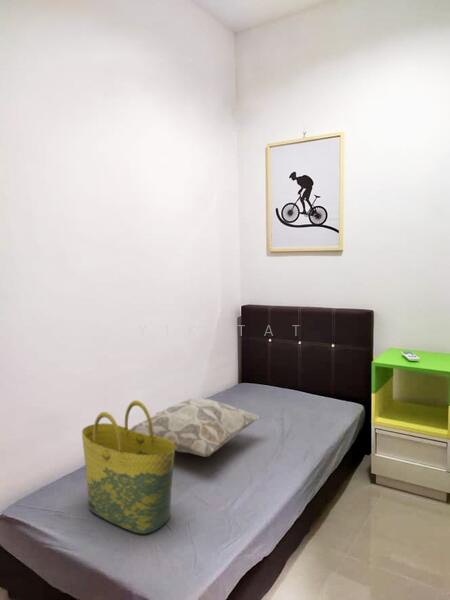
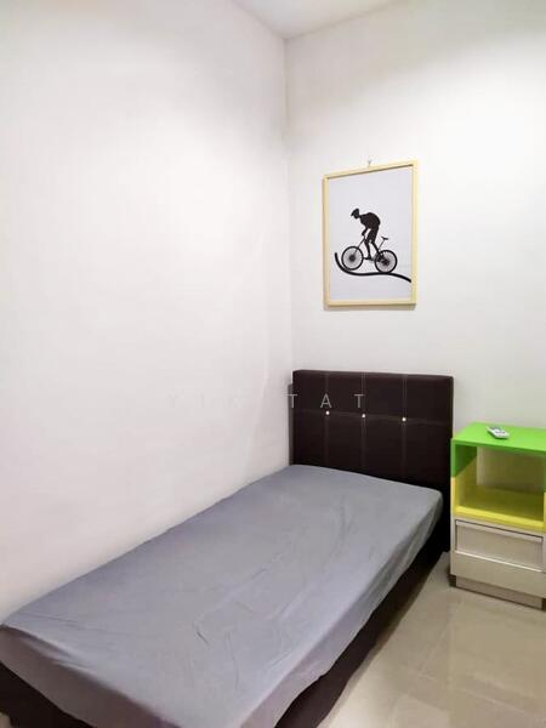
- decorative pillow (195, 424)
- tote bag (124, 459)
